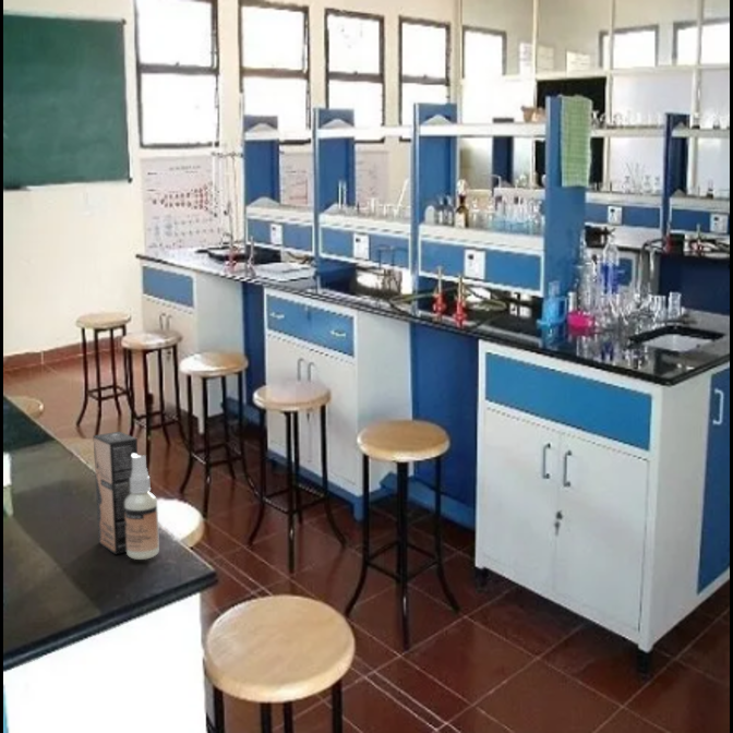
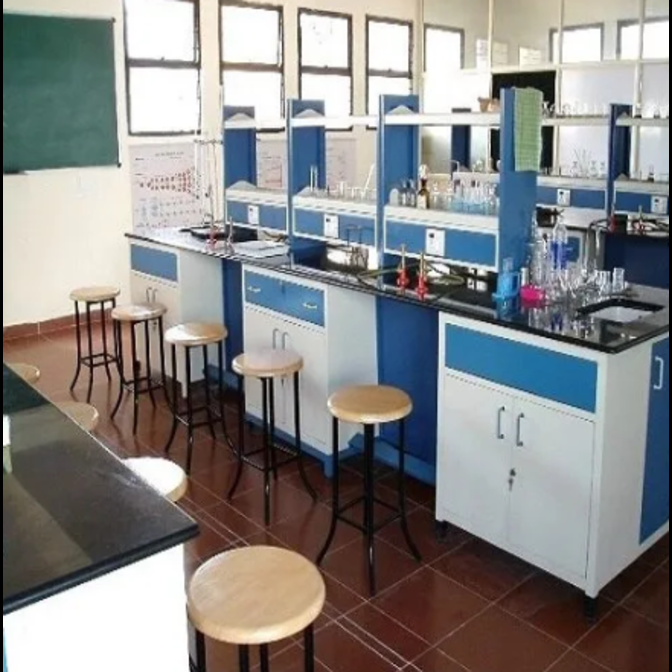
- spray bottle (127, 495)
